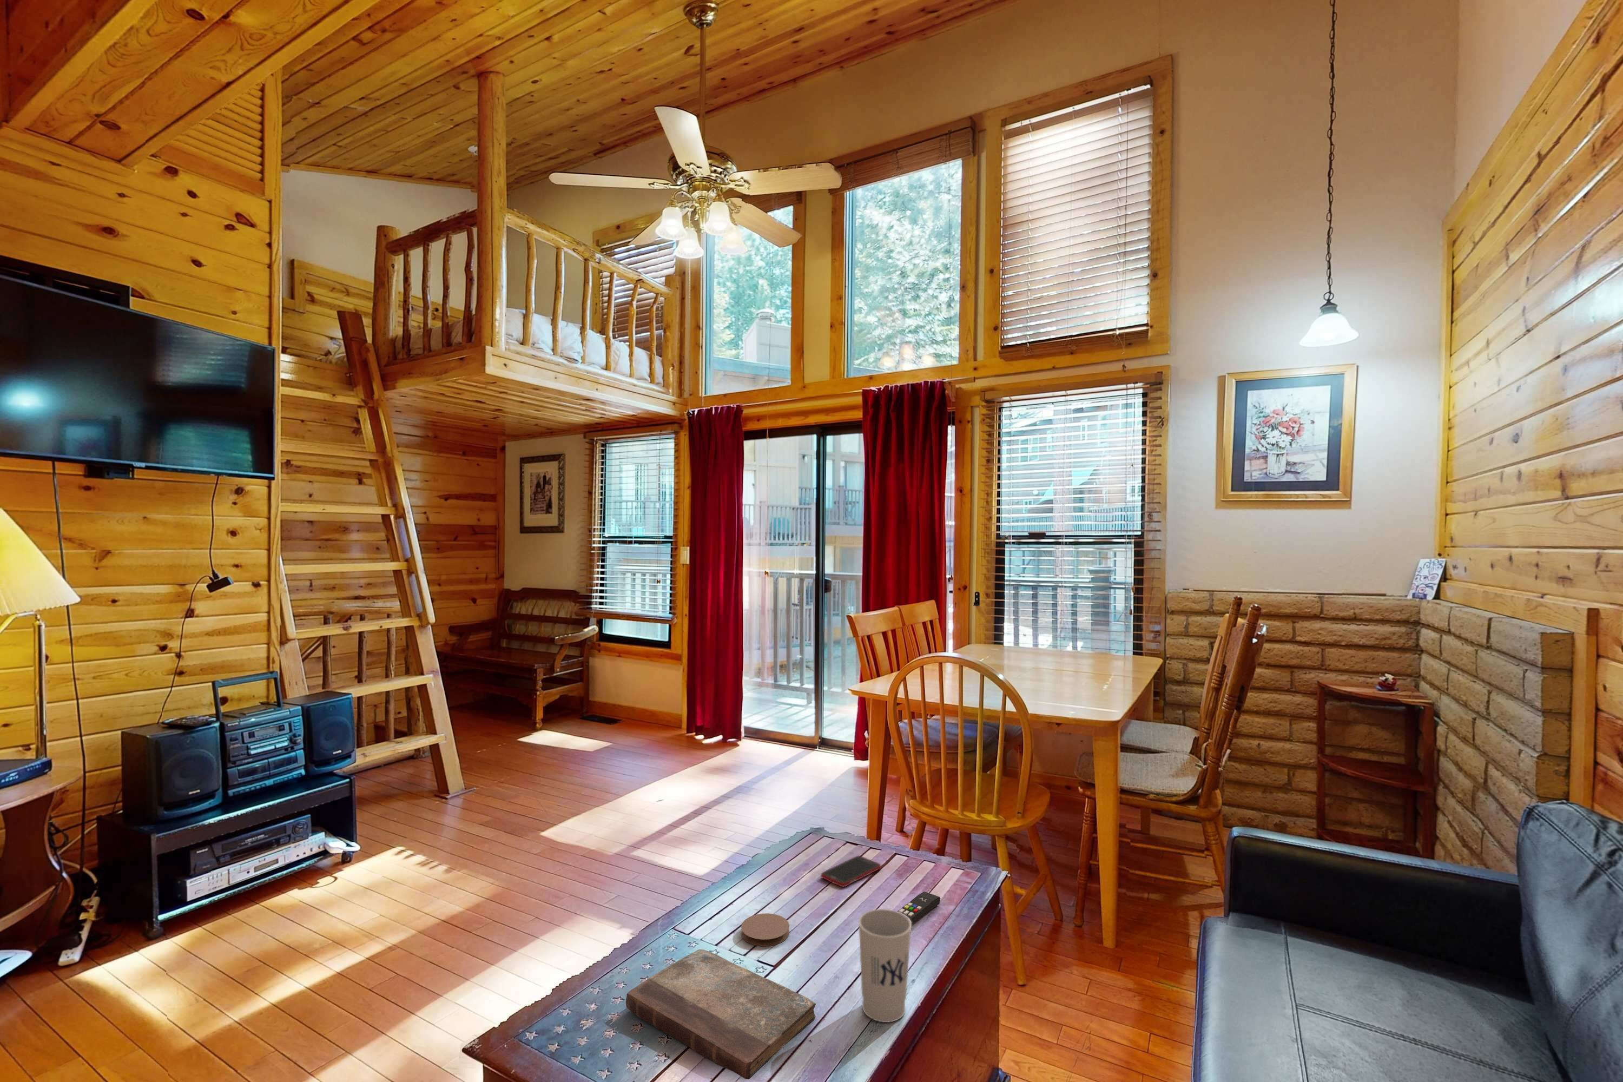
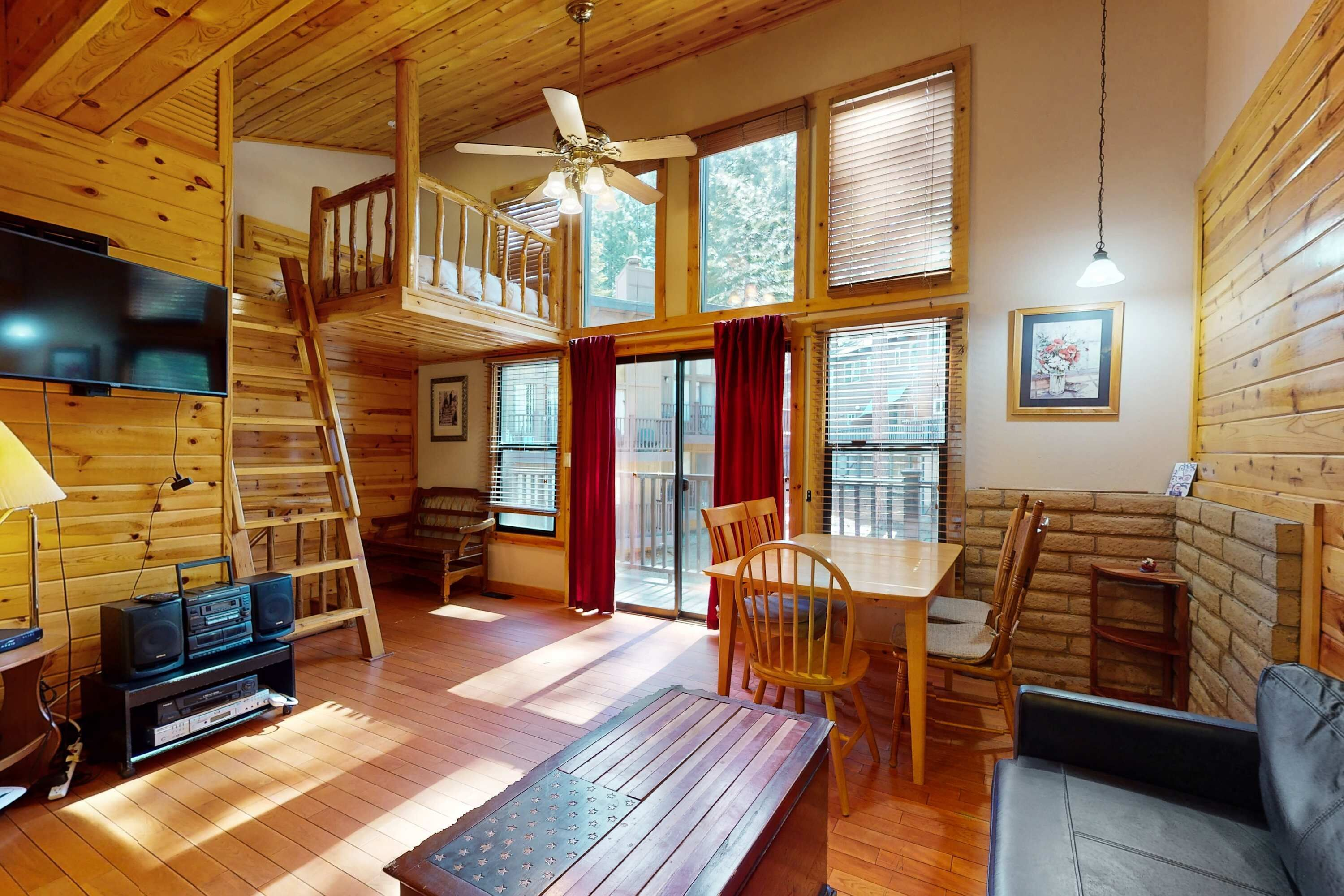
- book (720, 1006)
- remote control (906, 915)
- cup (884, 965)
- coaster (764, 929)
- cell phone (851, 871)
